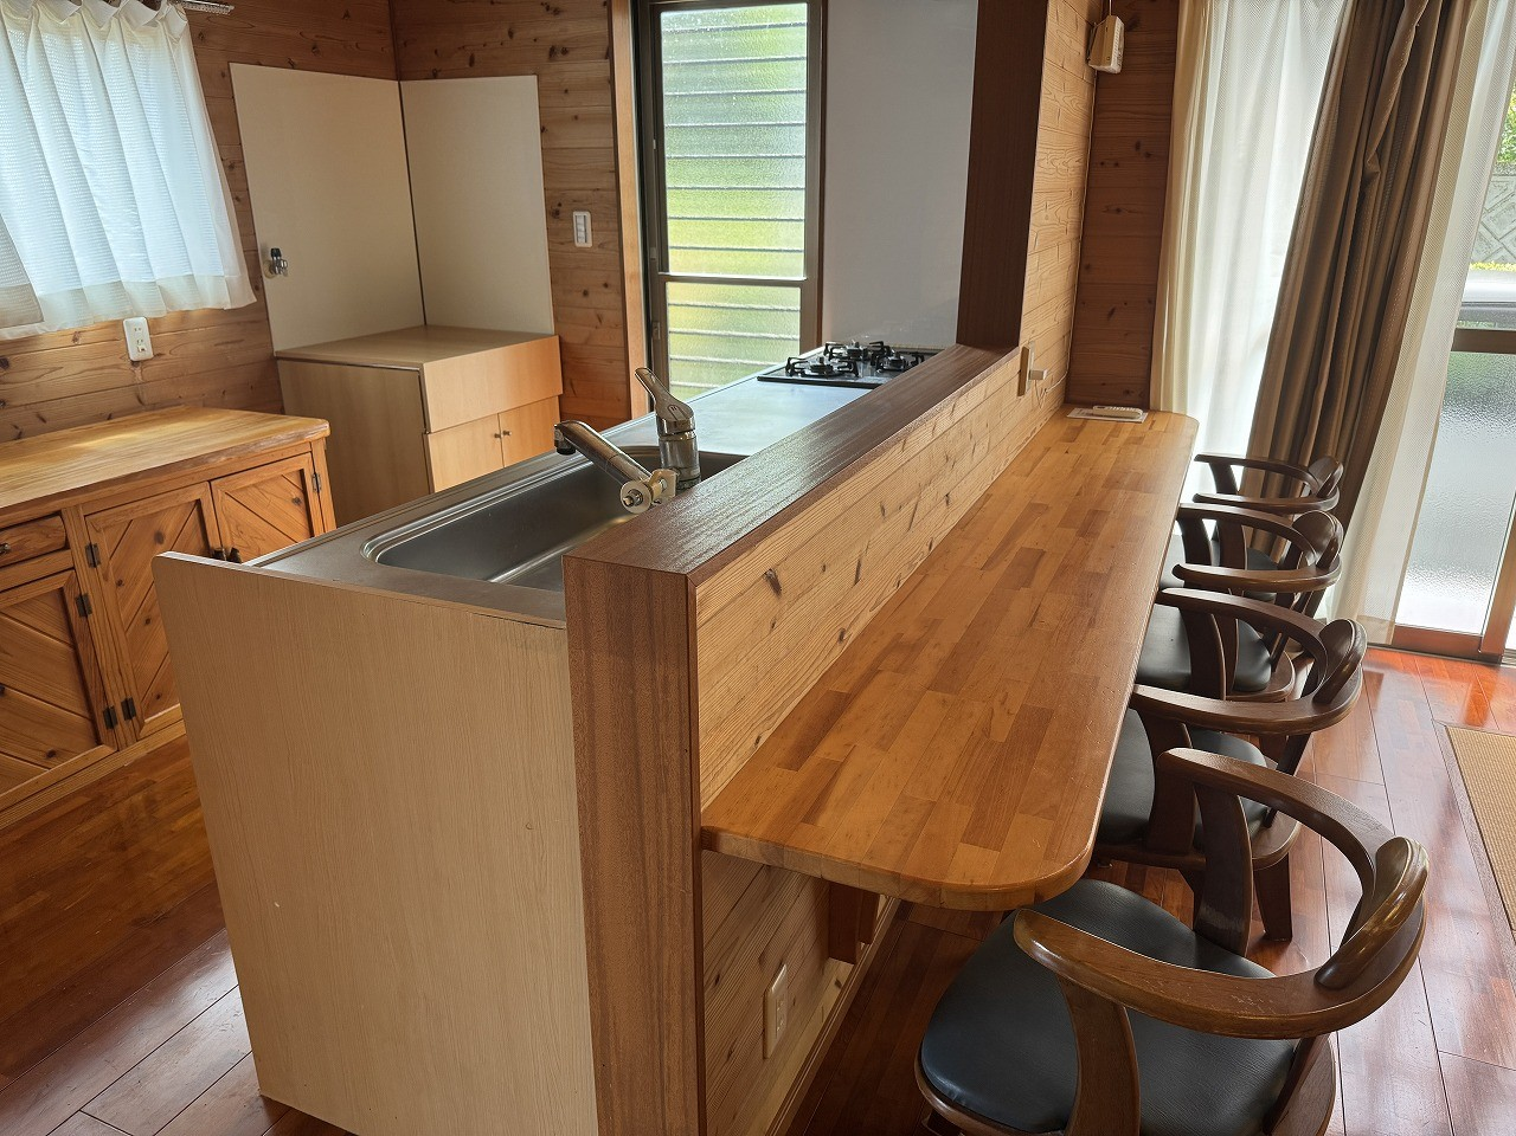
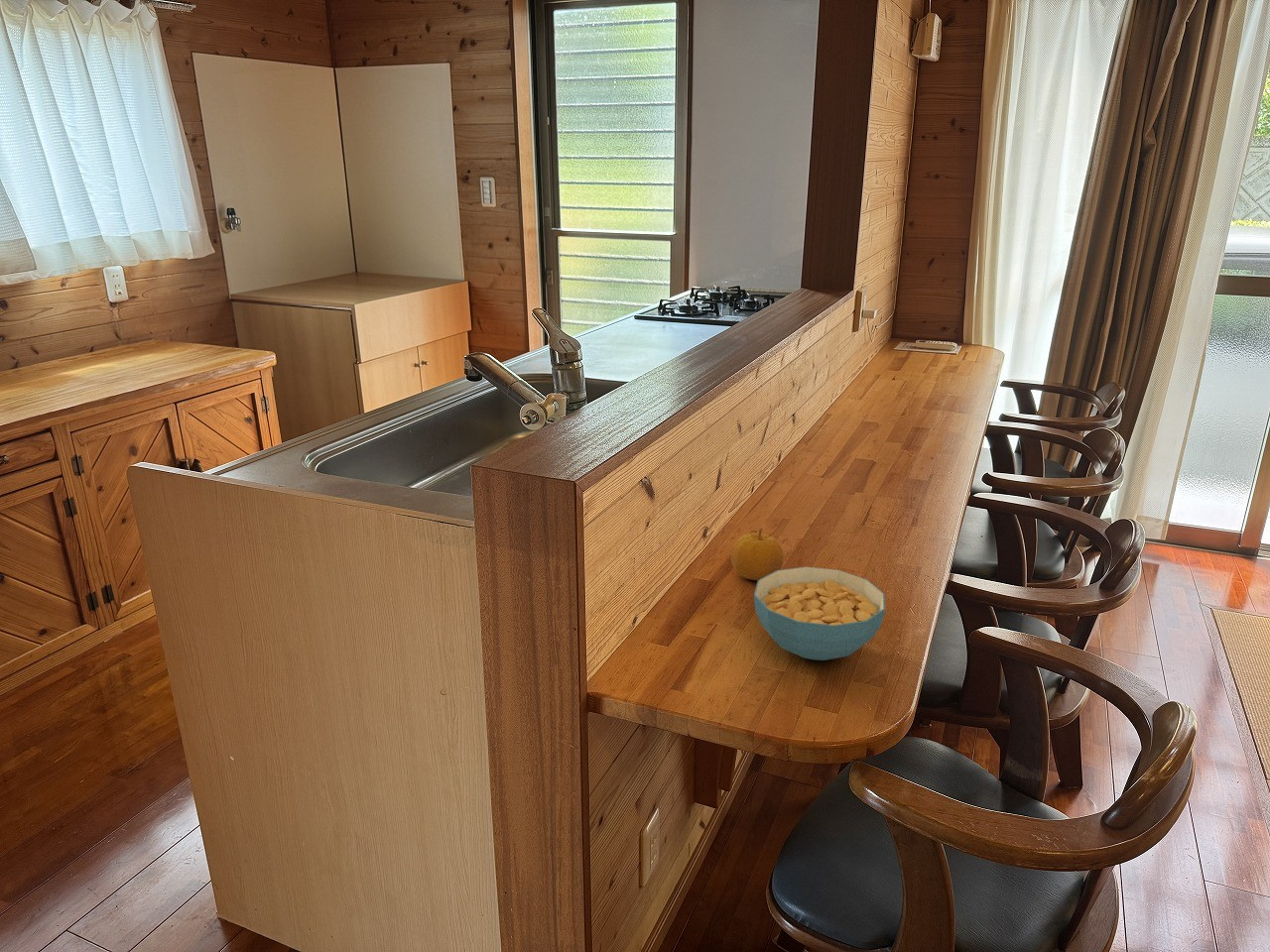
+ fruit (757, 551)
+ cereal bowl (817, 622)
